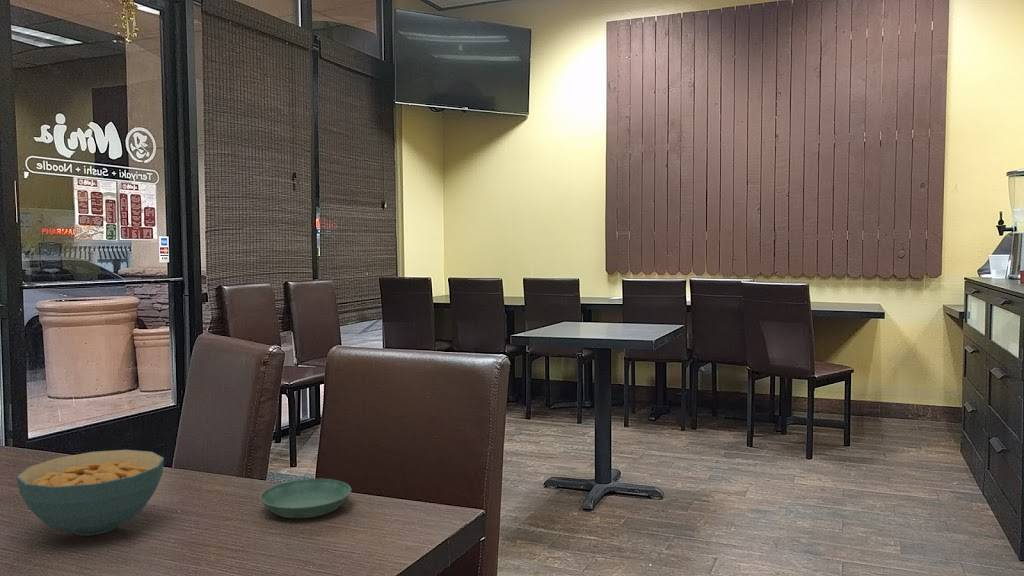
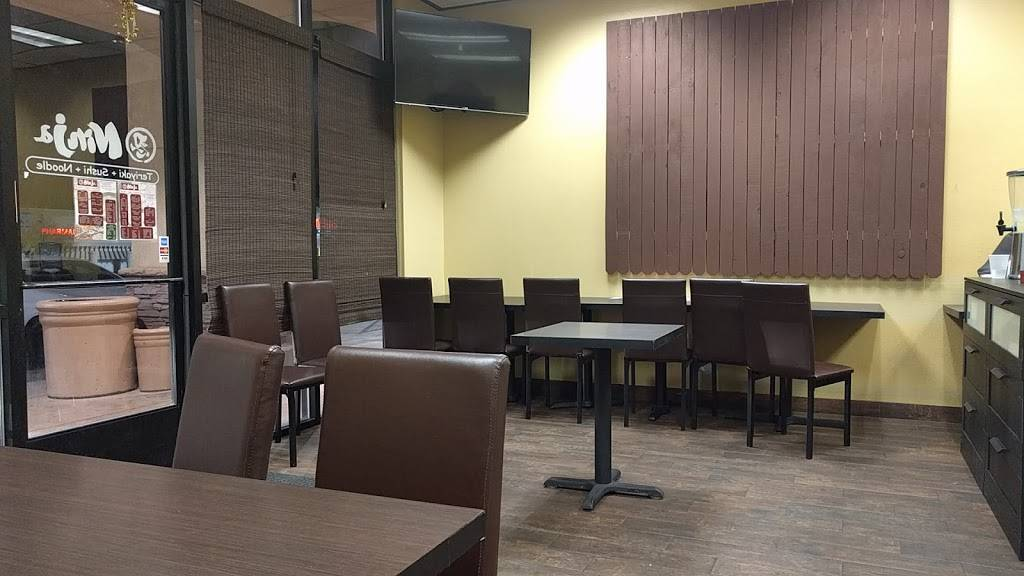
- cereal bowl (94, 497)
- saucer (306, 499)
